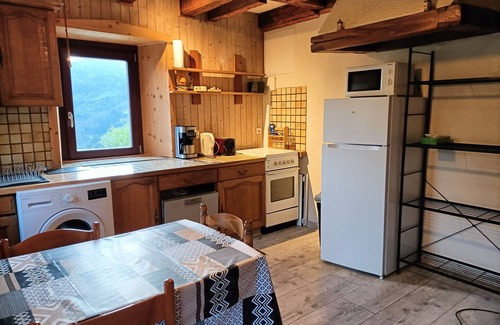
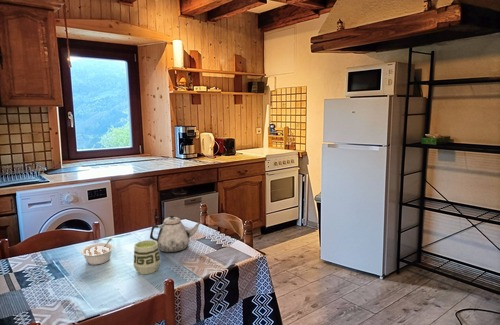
+ legume (97, 252)
+ cup (146, 256)
+ teapot (175, 231)
